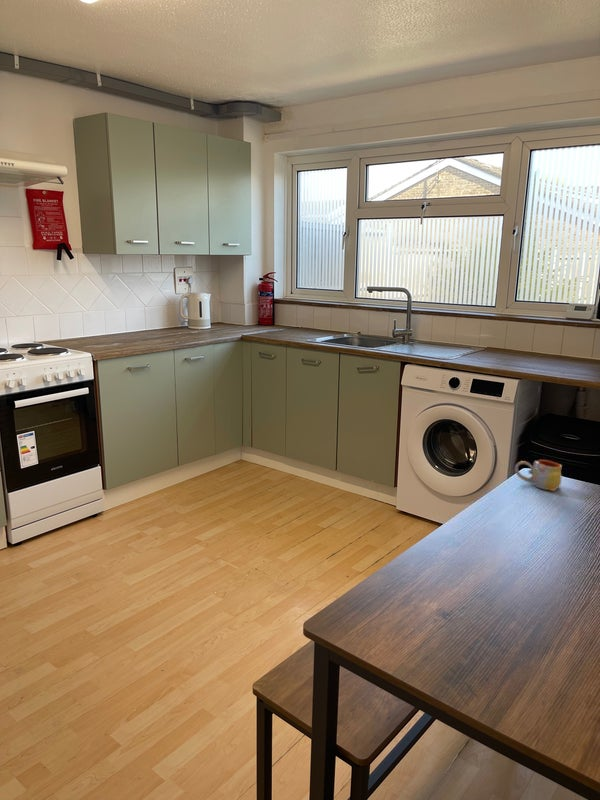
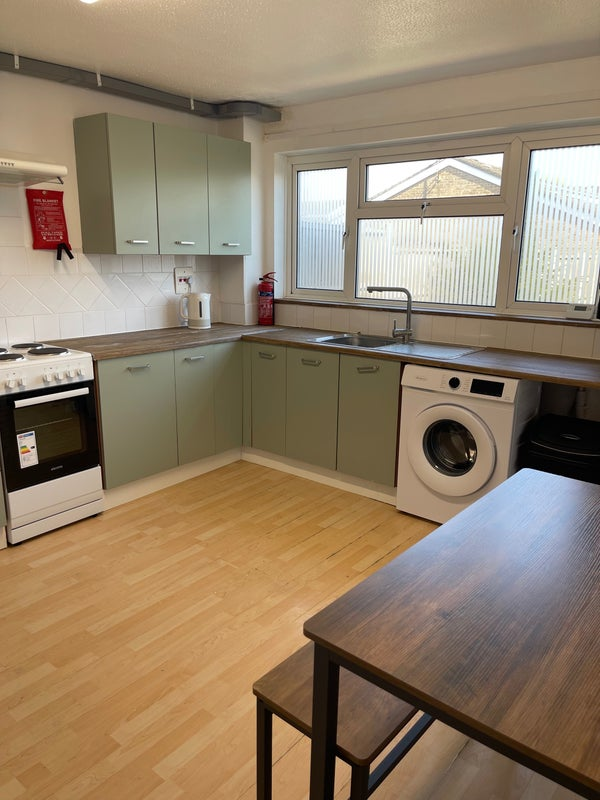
- mug (537, 472)
